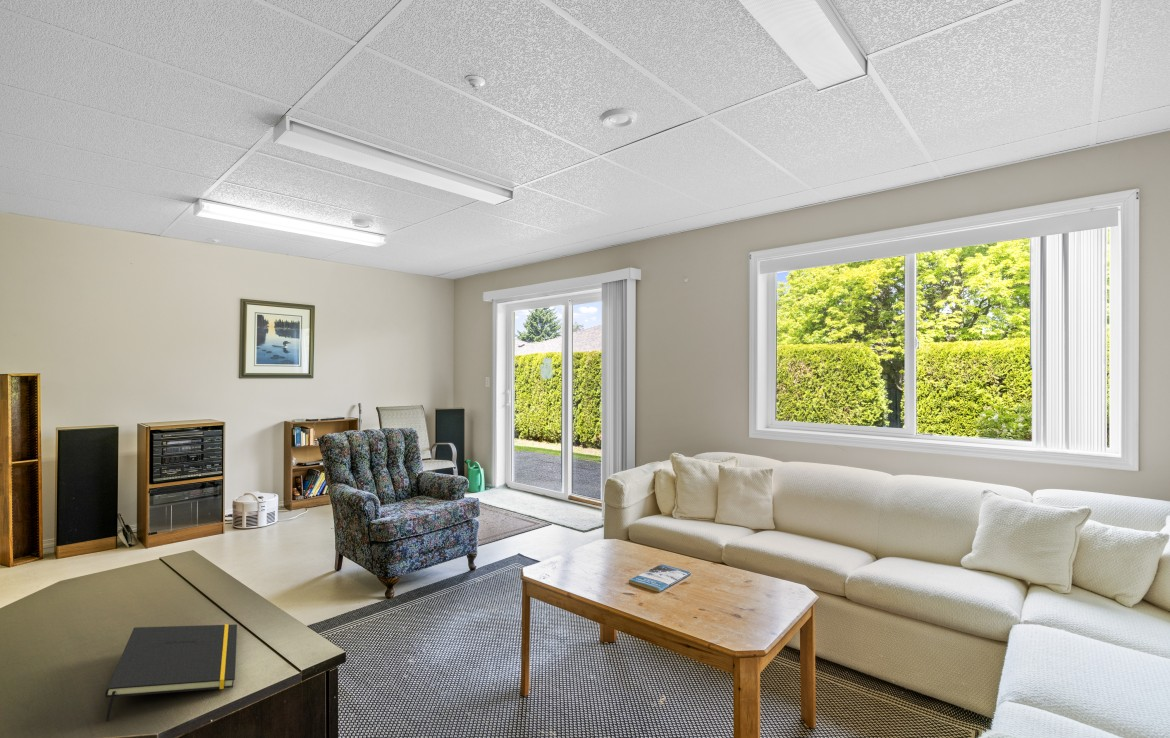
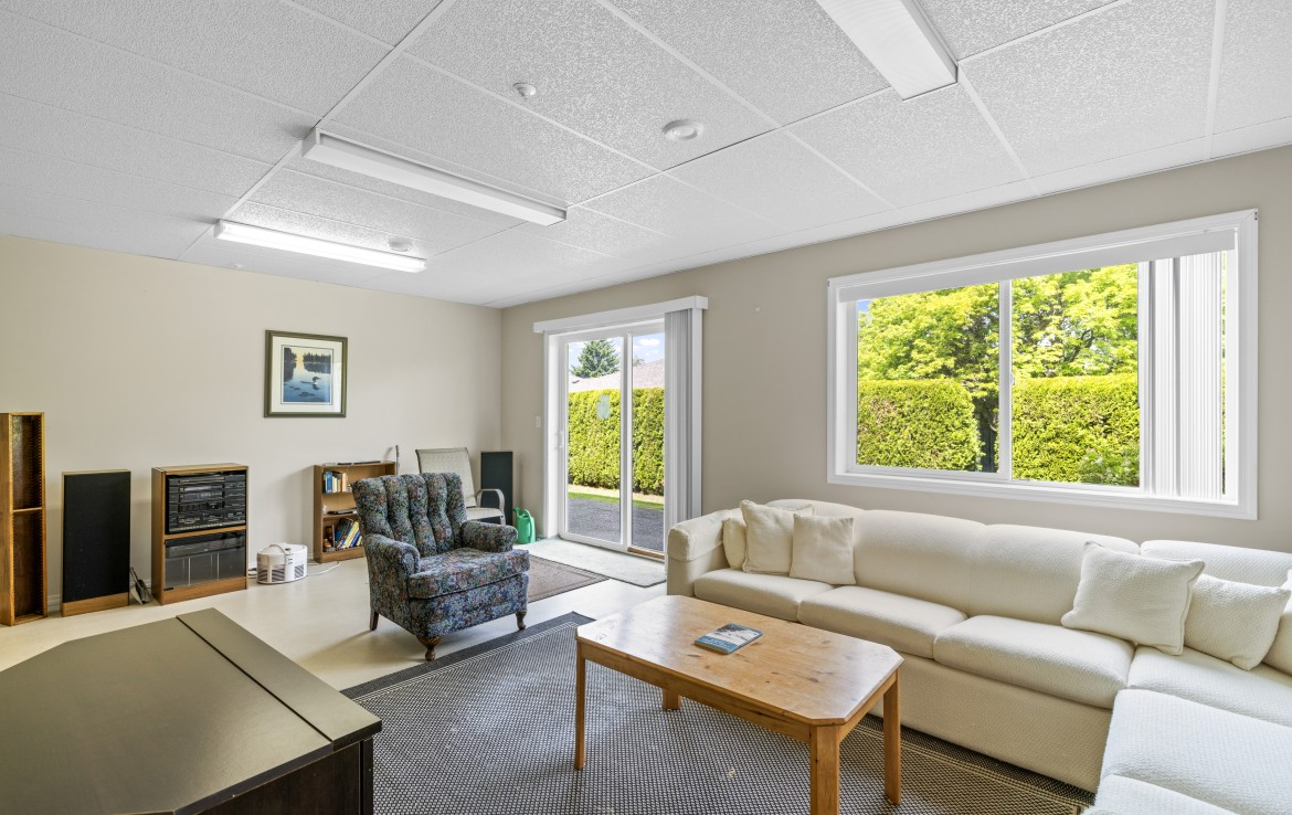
- notepad (180, 655)
